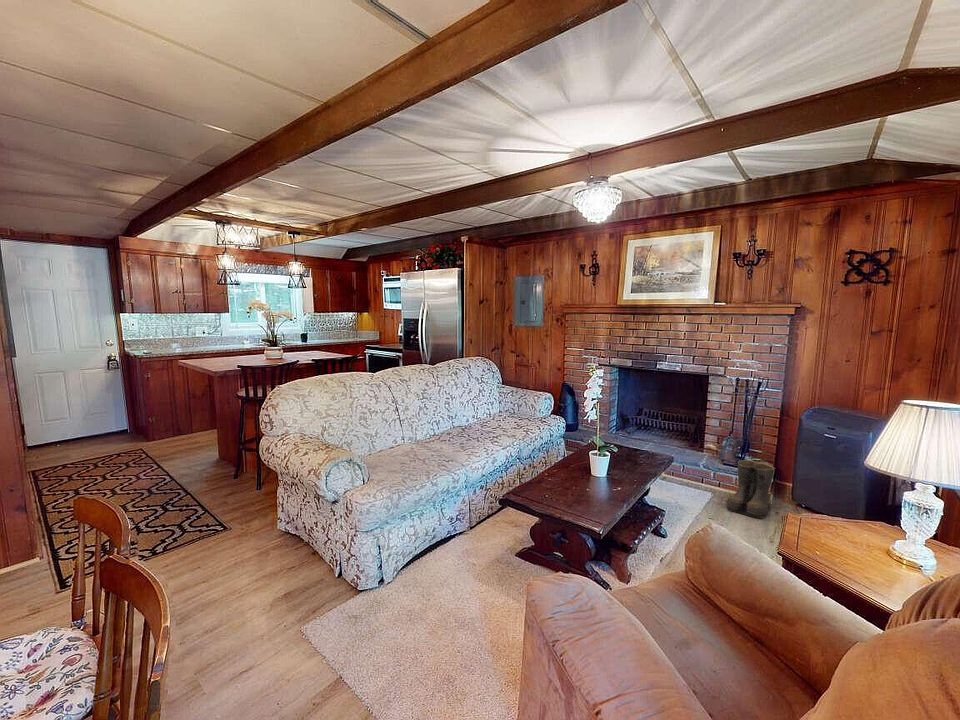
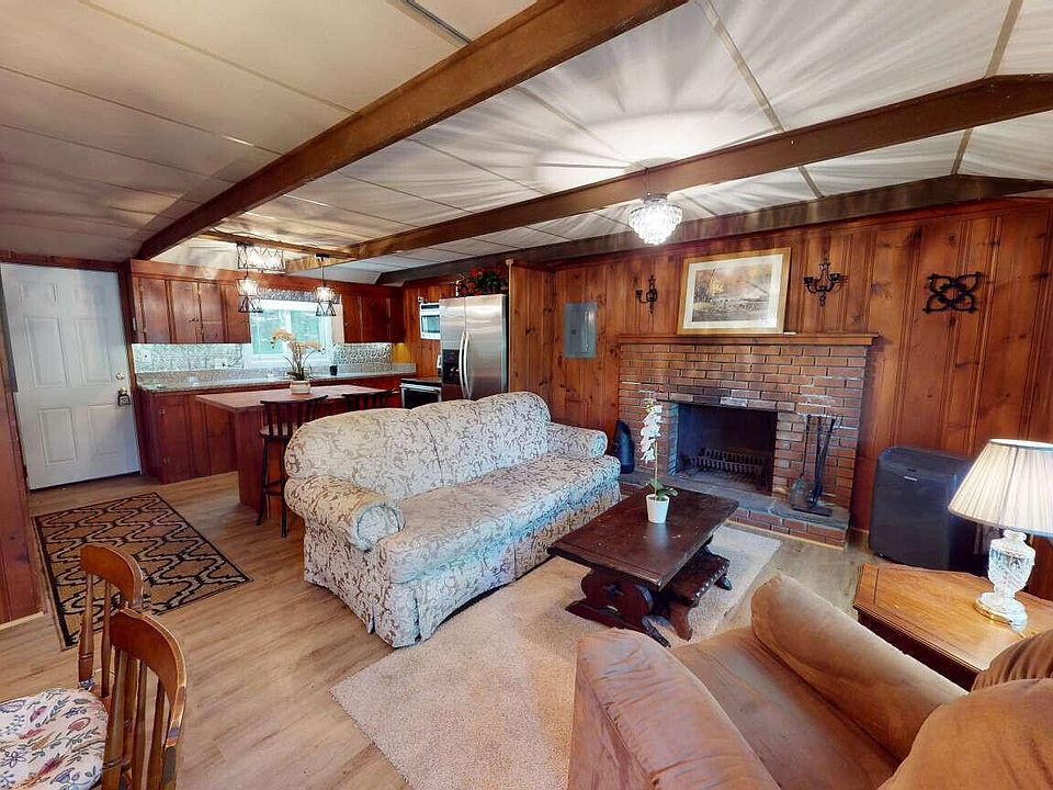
- boots (750, 487)
